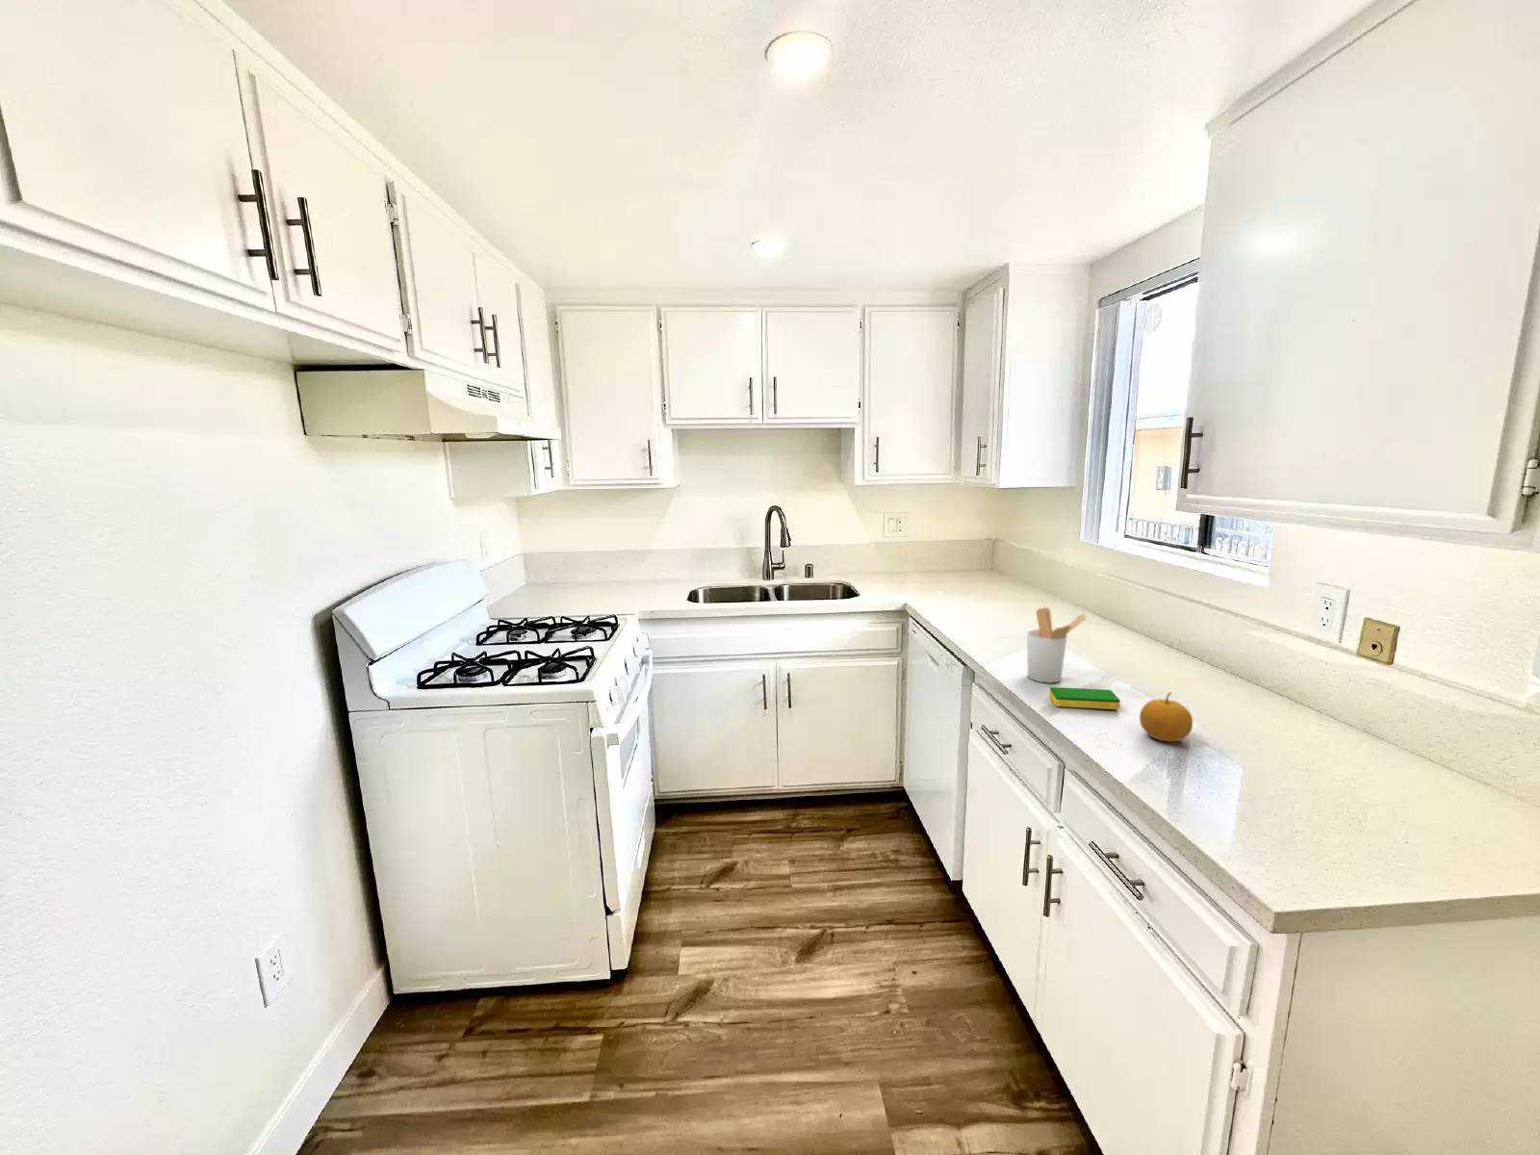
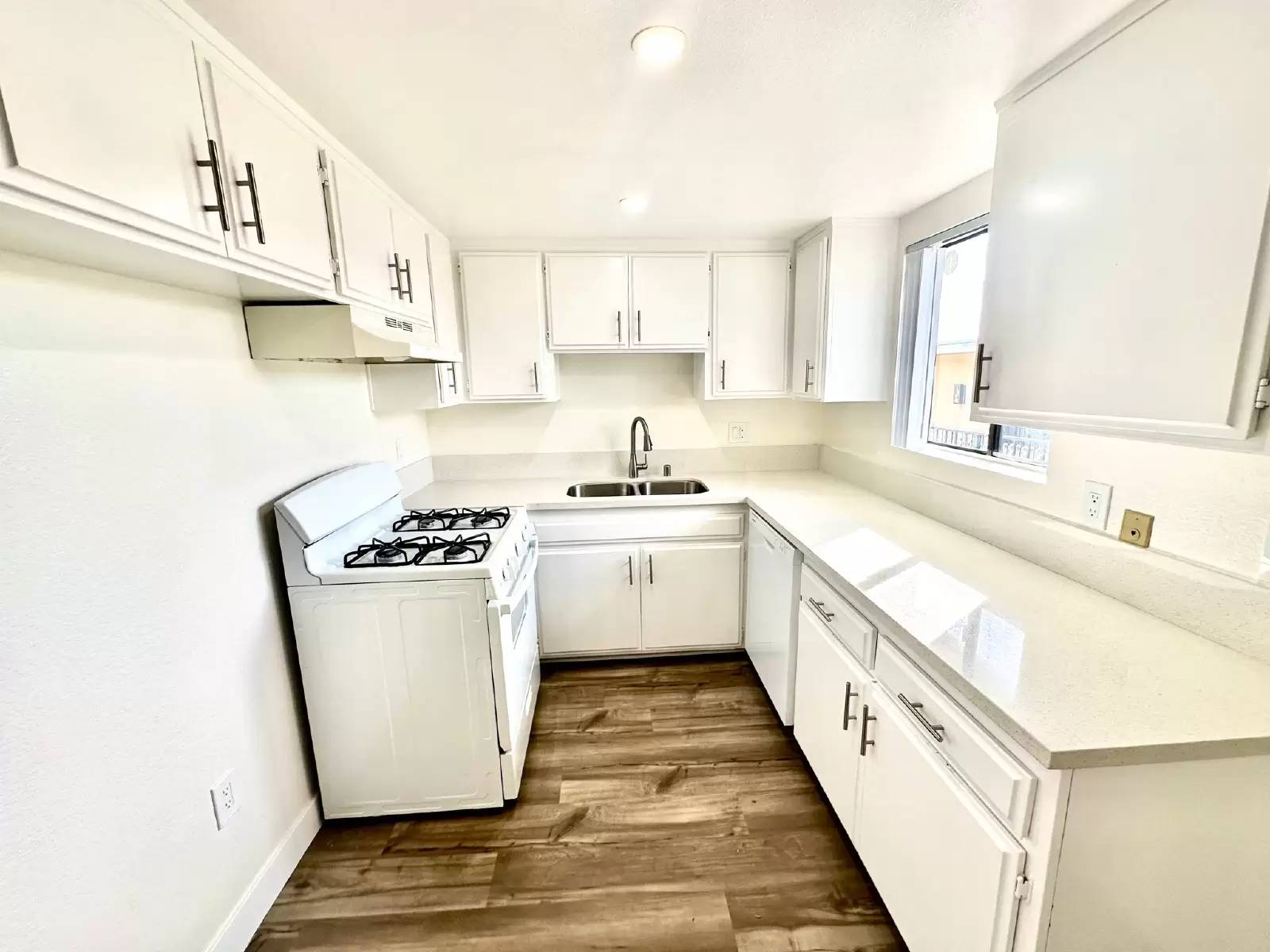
- utensil holder (1056, 645)
- fruit (1165, 715)
- dish sponge (1083, 698)
